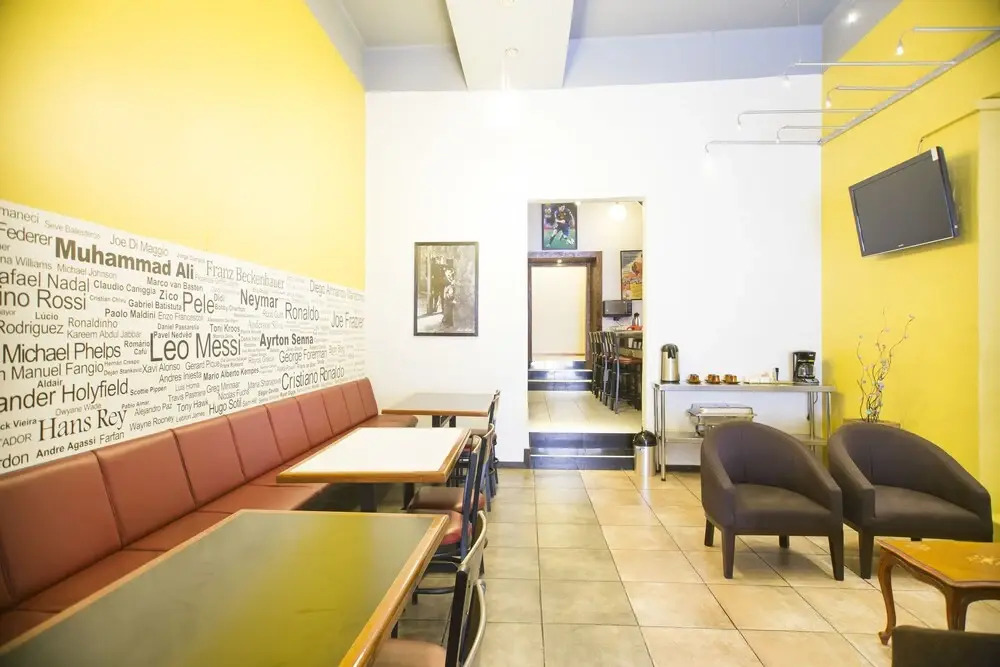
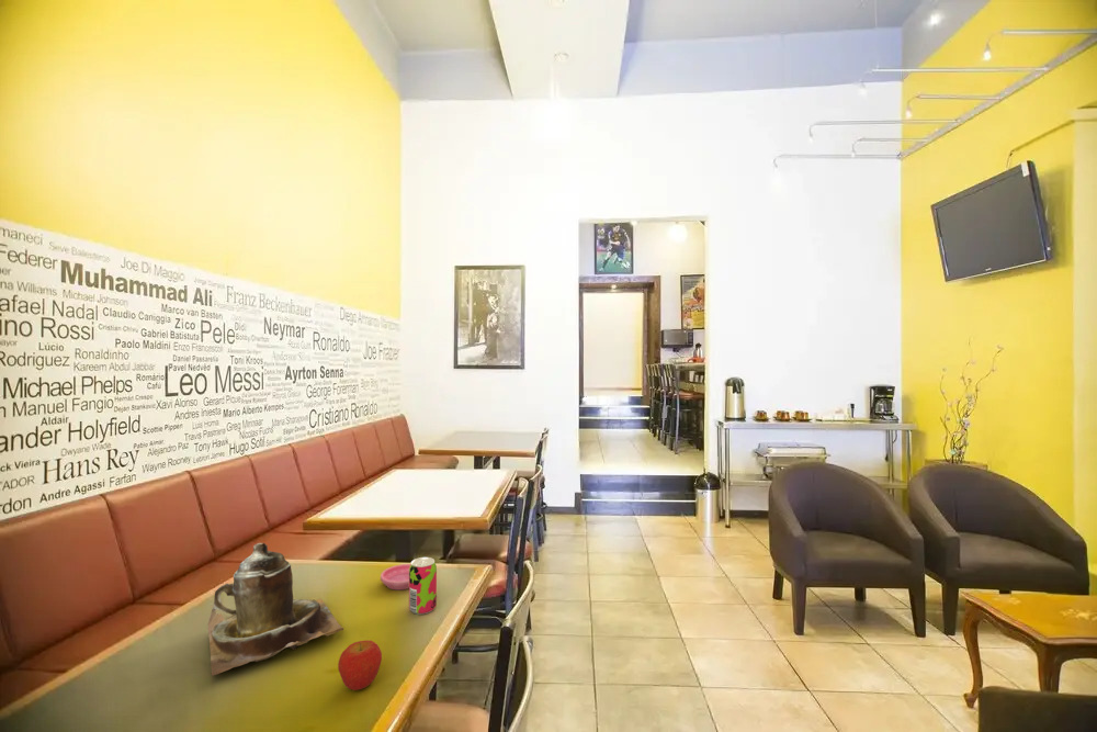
+ teapot (274, 589)
+ beverage can (422, 585)
+ saucer (403, 577)
+ apple (360, 663)
